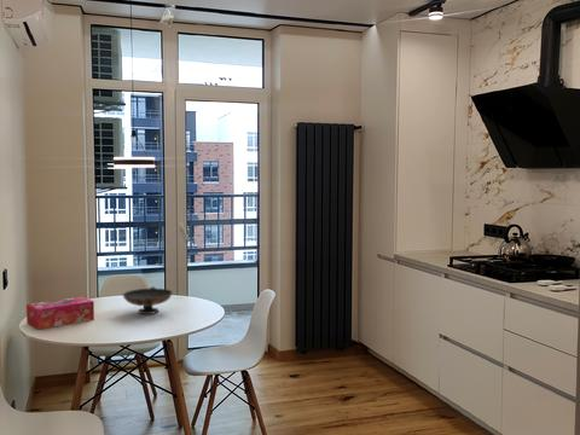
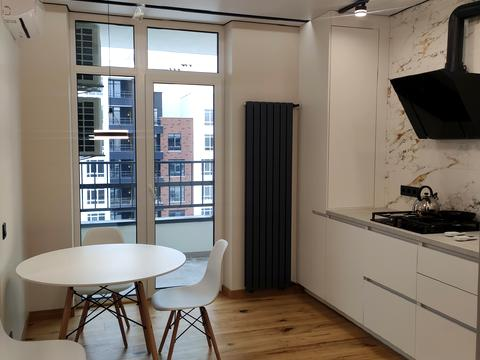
- tissue box (60, 312)
- decorative bowl (147, 302)
